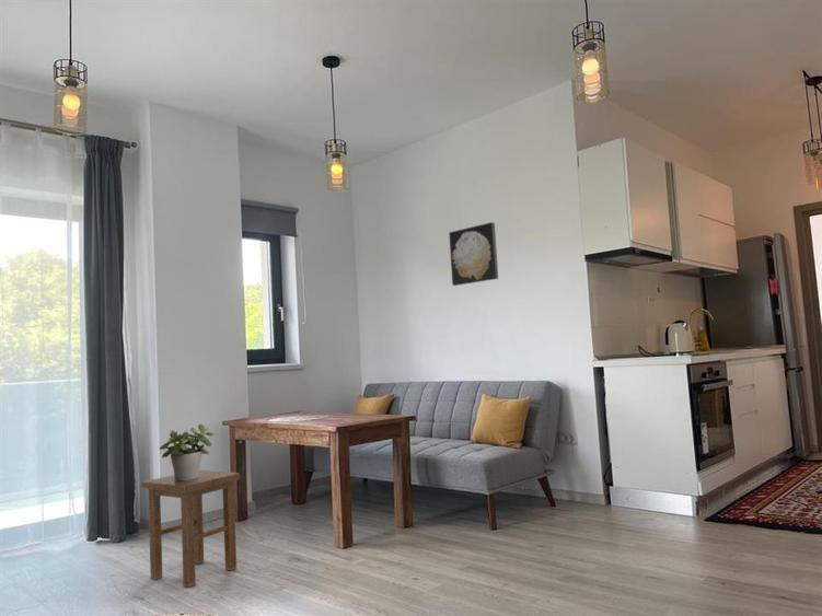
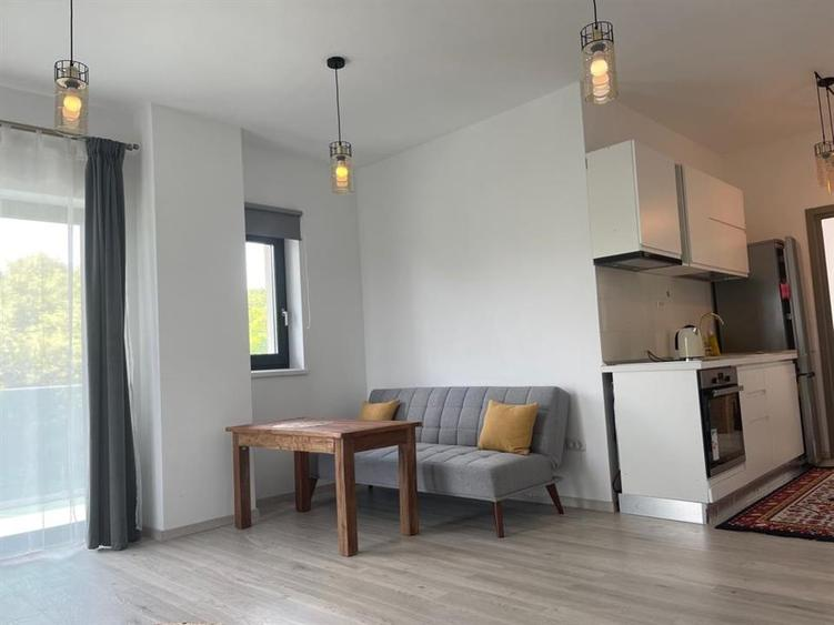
- wall art (473, 254)
- potted plant (188, 452)
- stool (193, 524)
